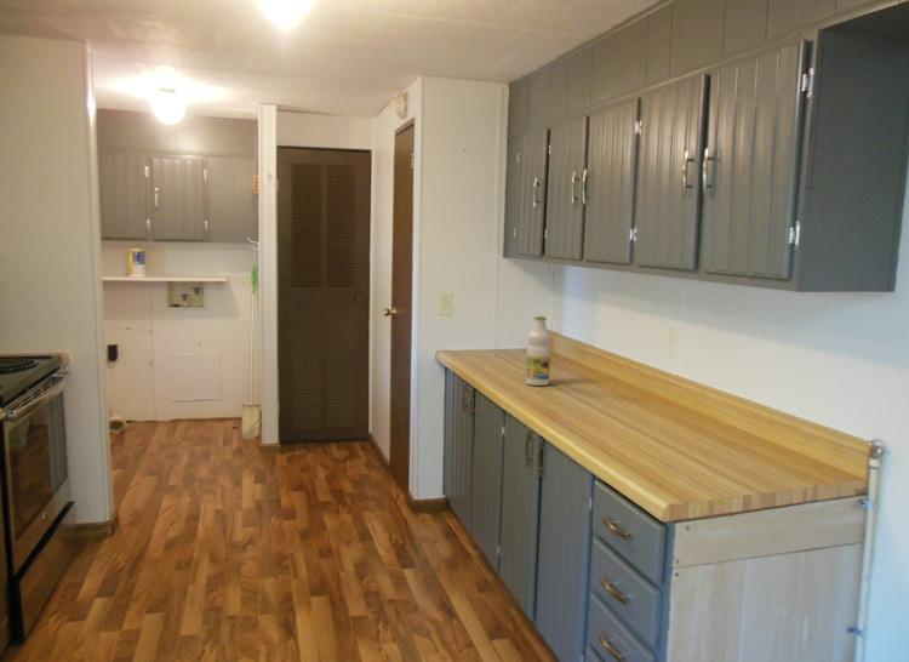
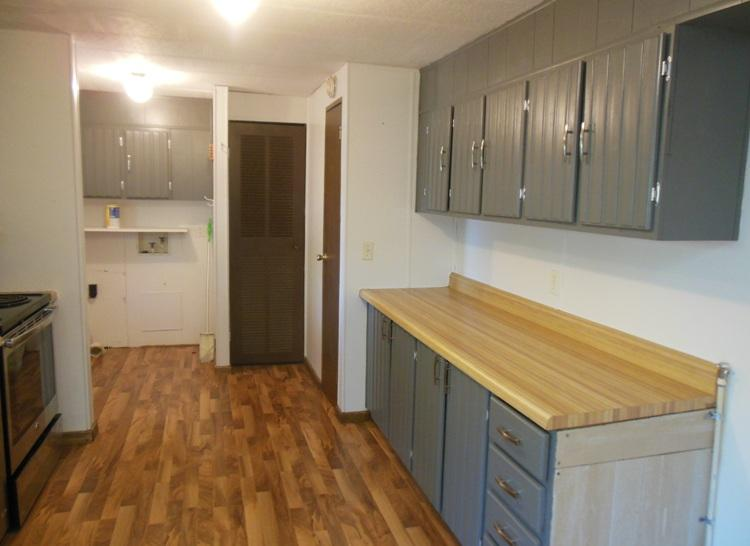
- bottle (538, 350)
